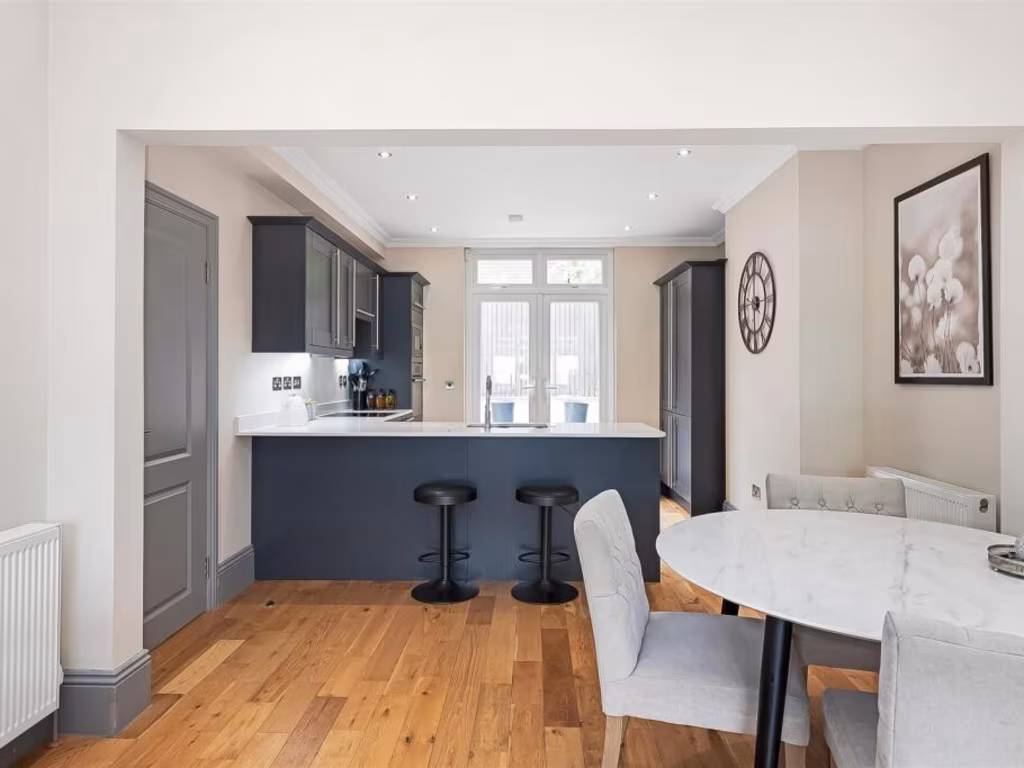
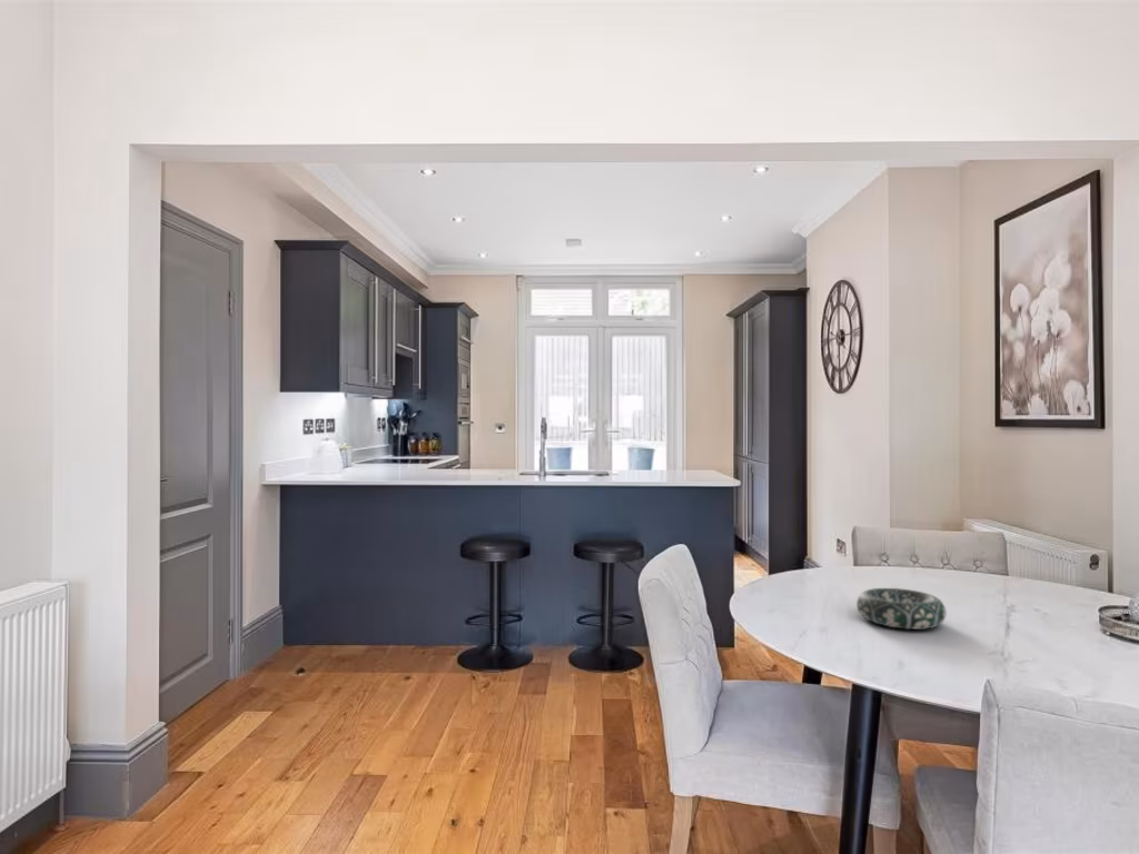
+ decorative bowl (900, 608)
